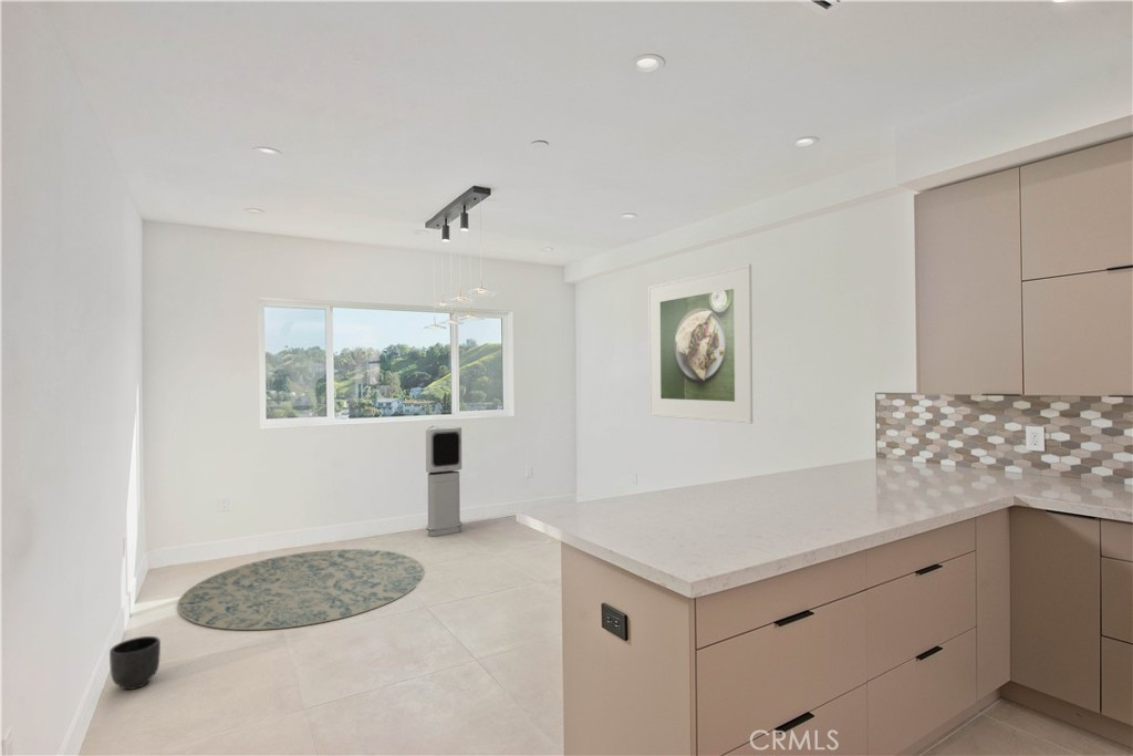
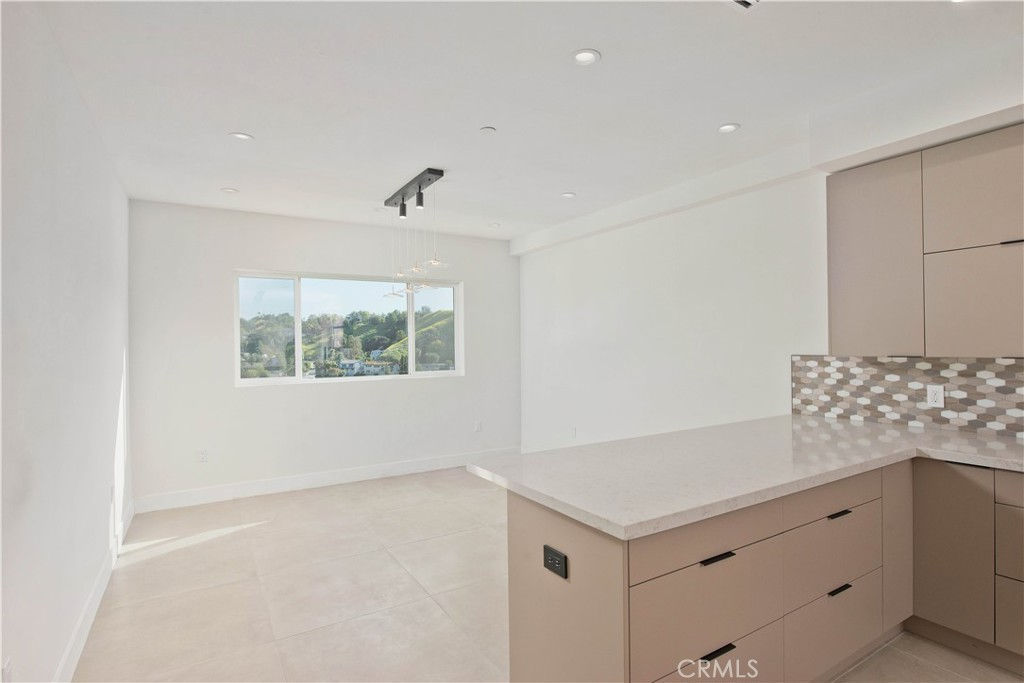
- planter (135, 664)
- rug (310, 581)
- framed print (695, 348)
- air purifier (439, 478)
